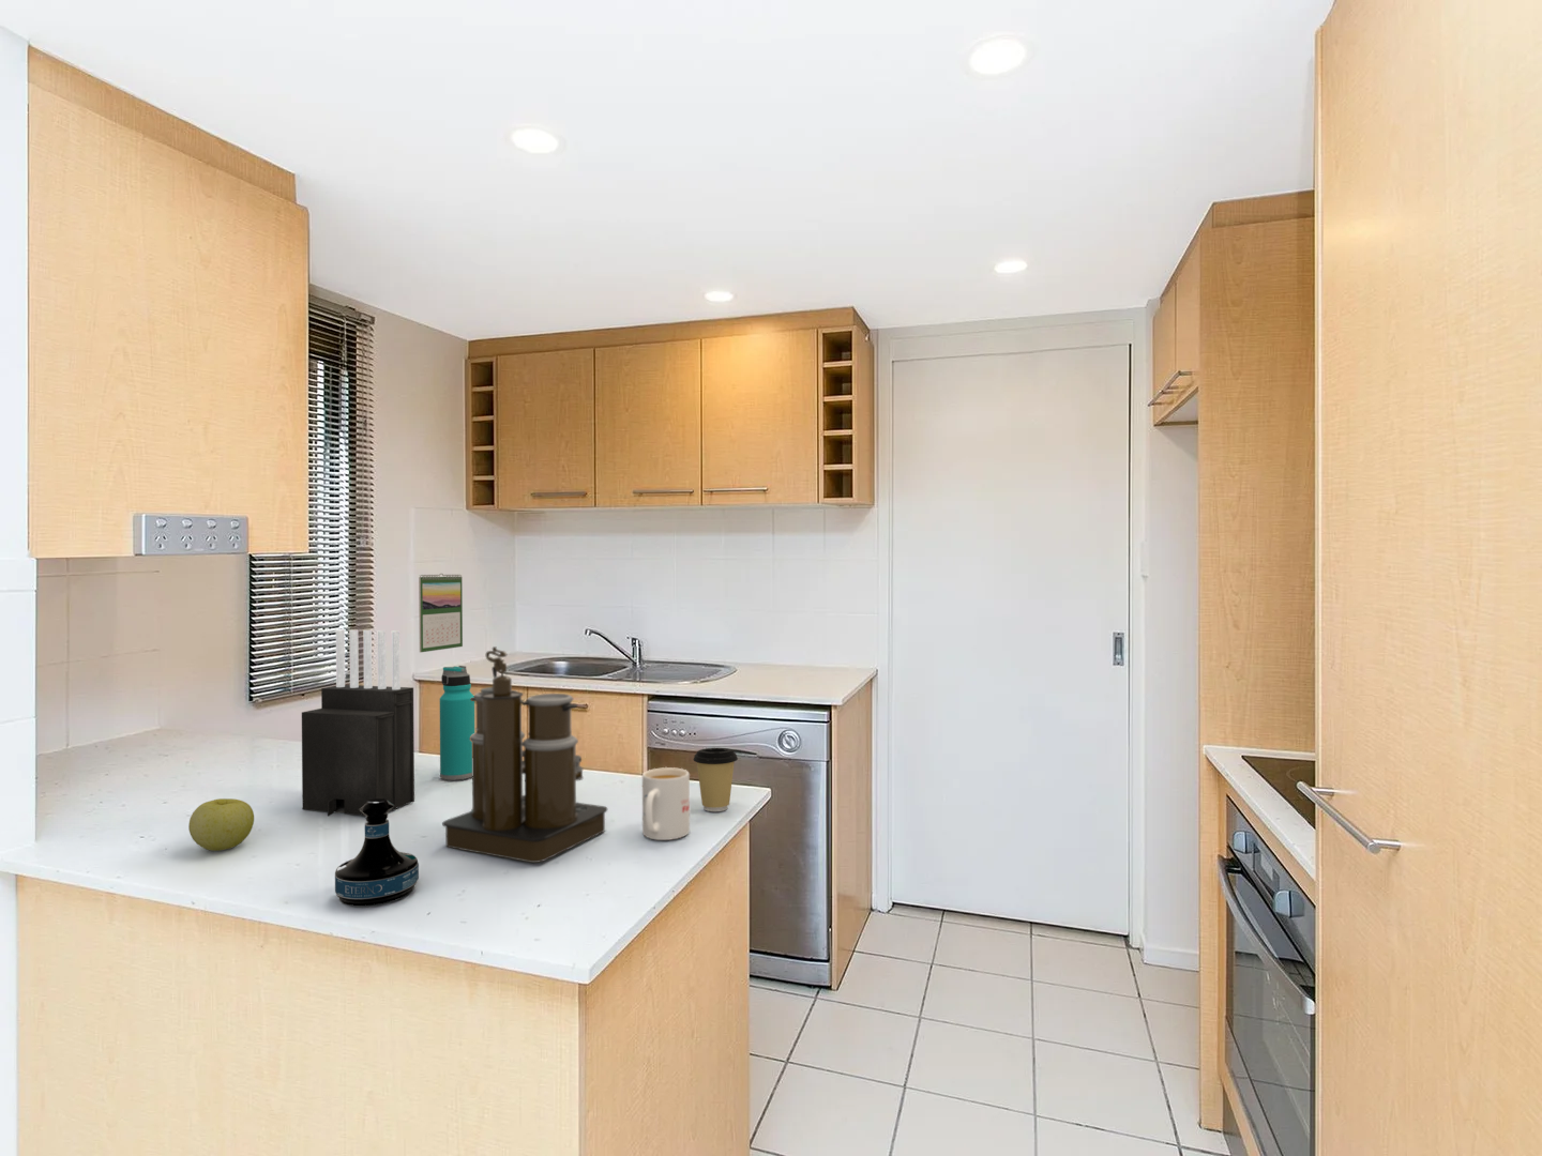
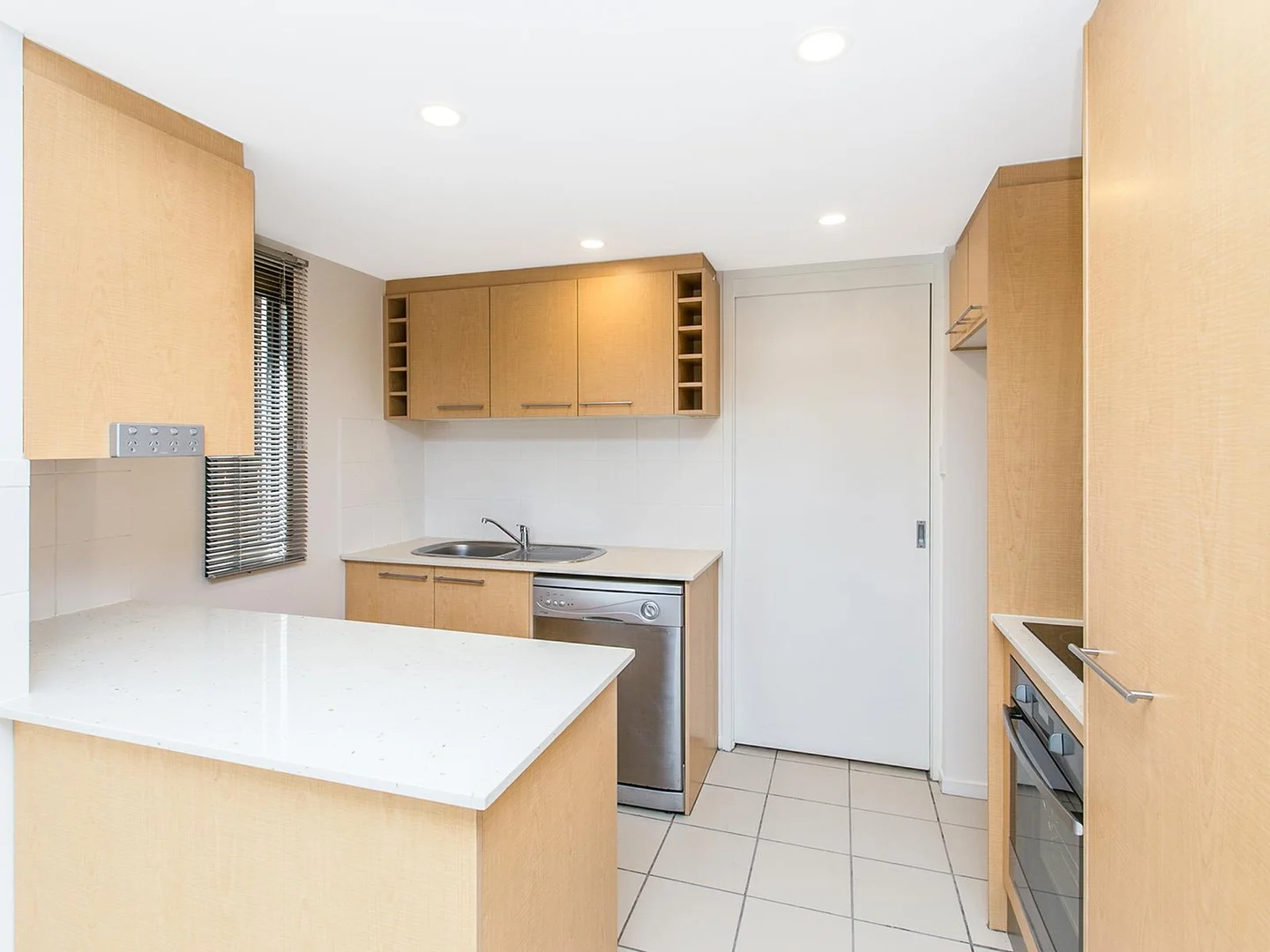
- knife block (353, 719)
- coffee cup (715, 778)
- coffee maker (526, 741)
- calendar (441, 611)
- apple (222, 824)
- mug (662, 805)
- water bottle (458, 720)
- tequila bottle (376, 846)
